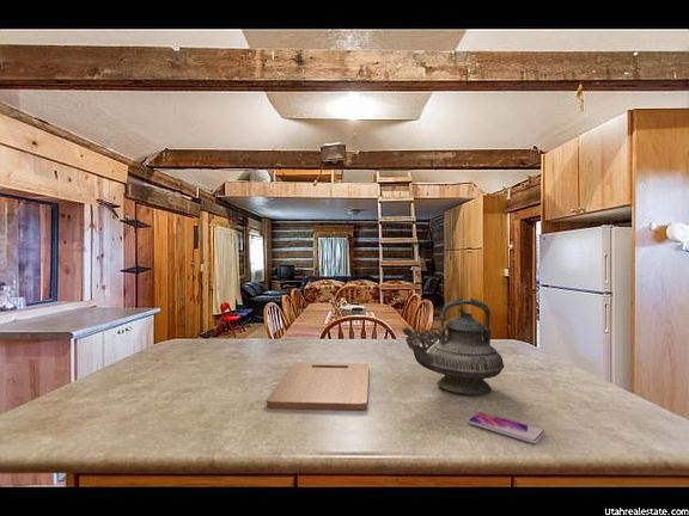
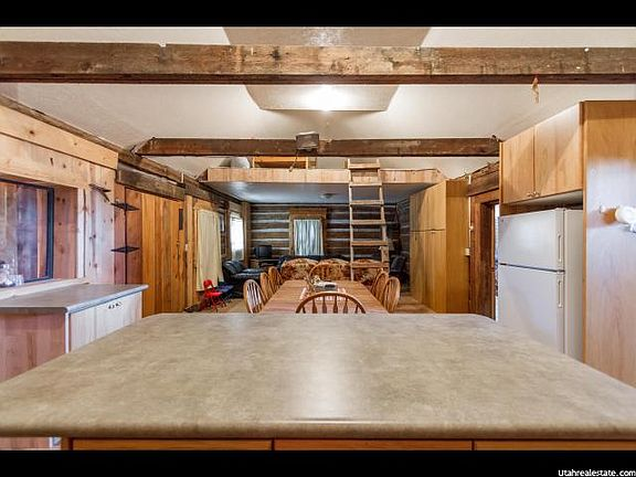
- smartphone (505, 426)
- teapot (451, 343)
- cutting board (324, 382)
